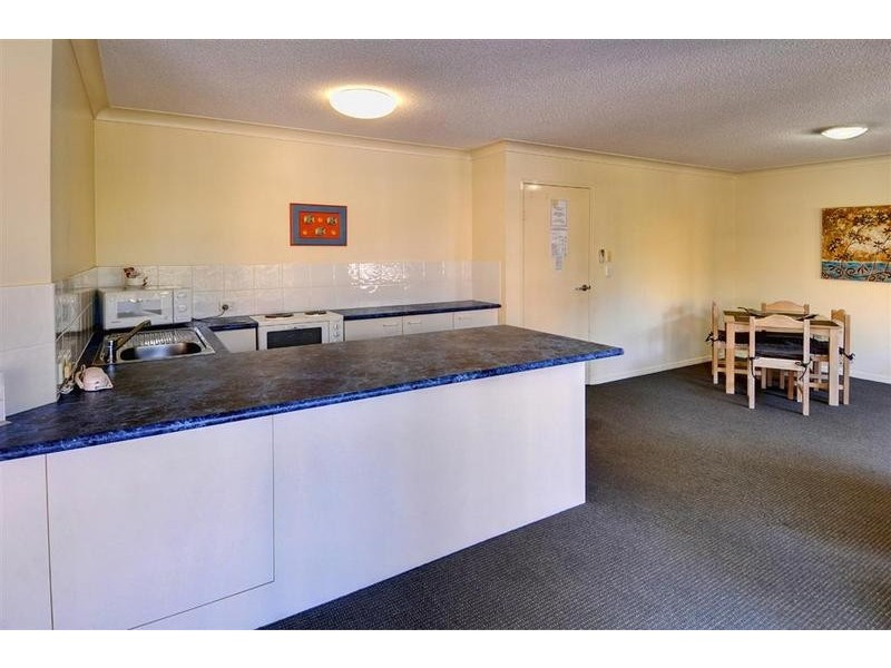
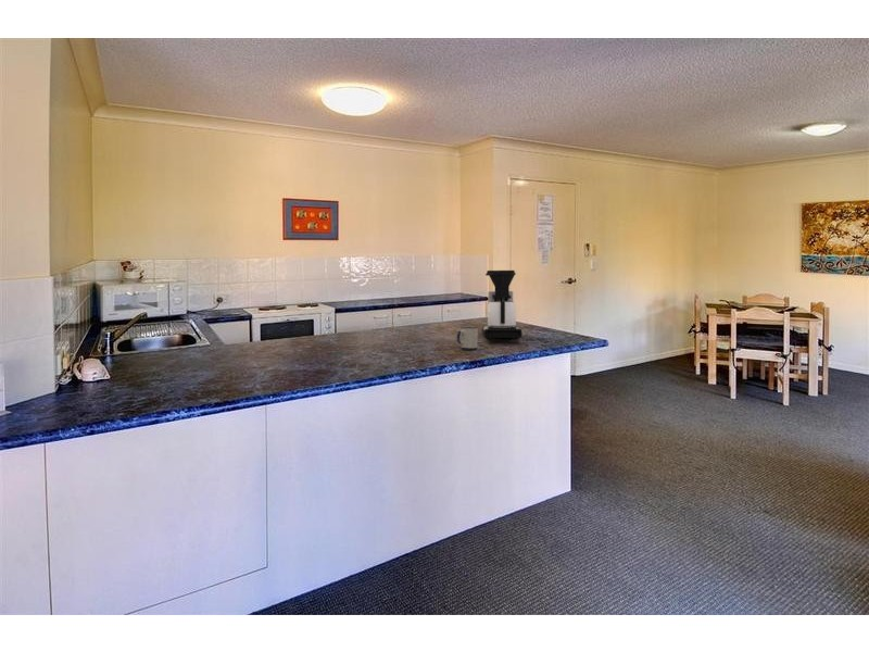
+ mug (466, 338)
+ coffee maker (501, 303)
